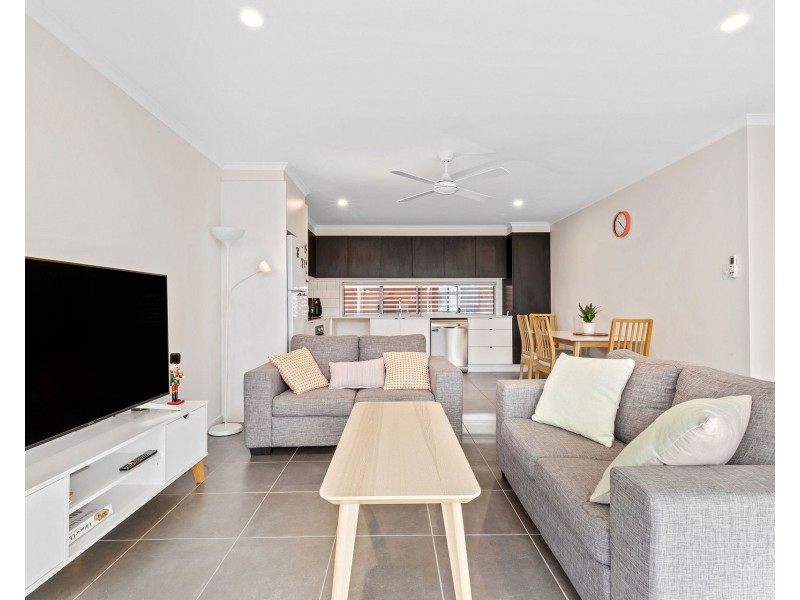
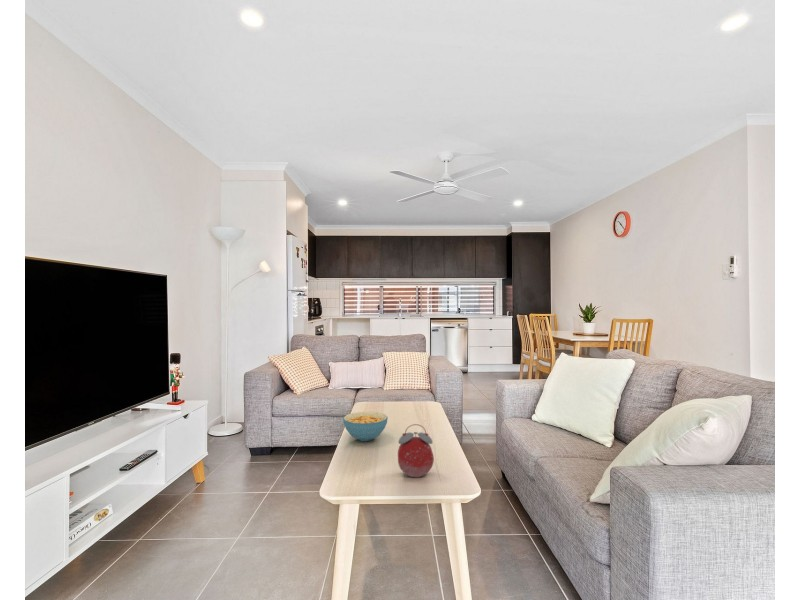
+ cereal bowl (365, 428)
+ alarm clock (415, 449)
